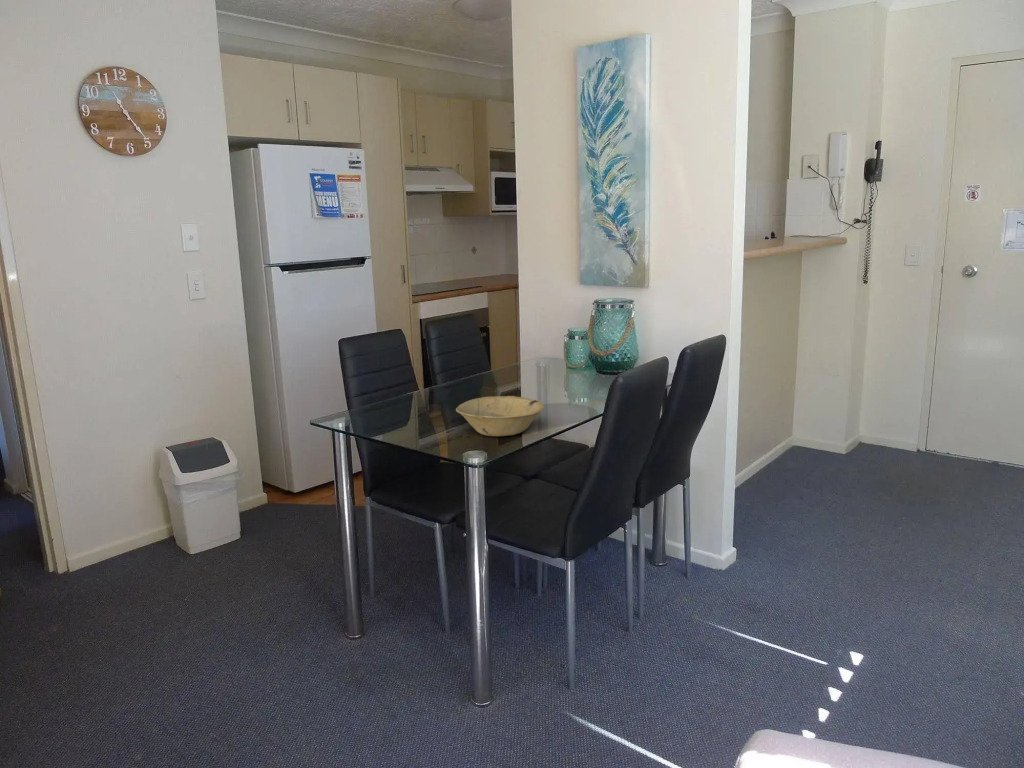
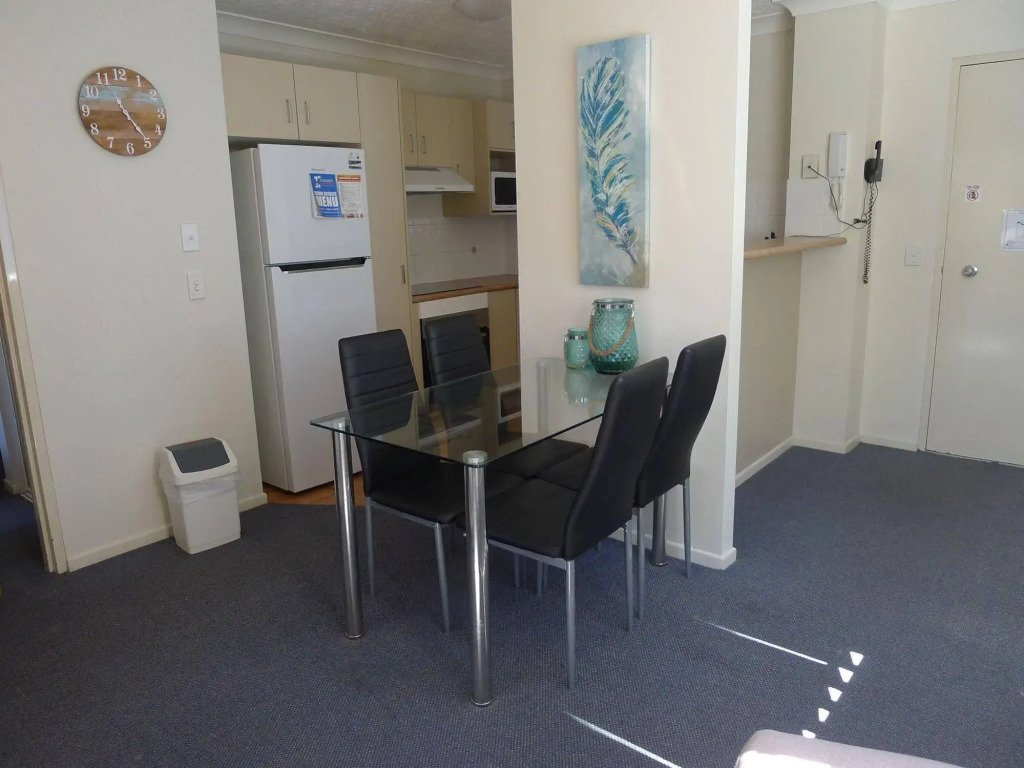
- bowl (501, 417)
